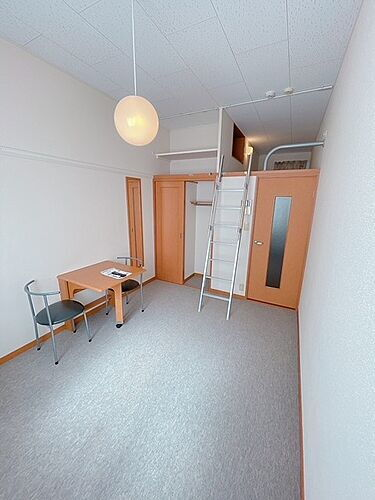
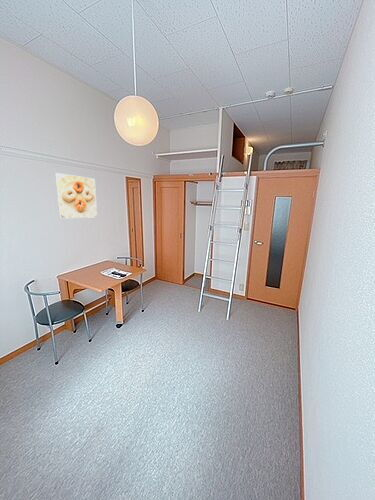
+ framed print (78, 197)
